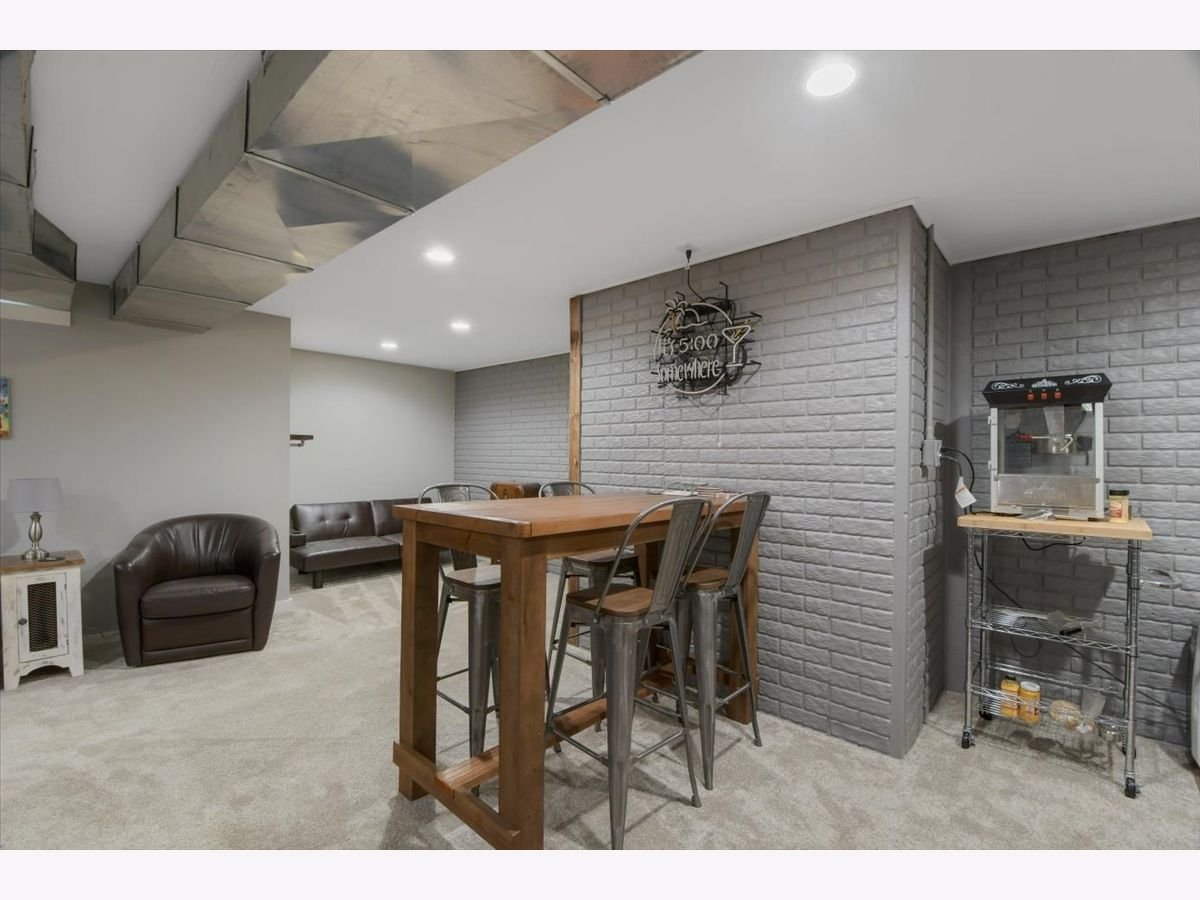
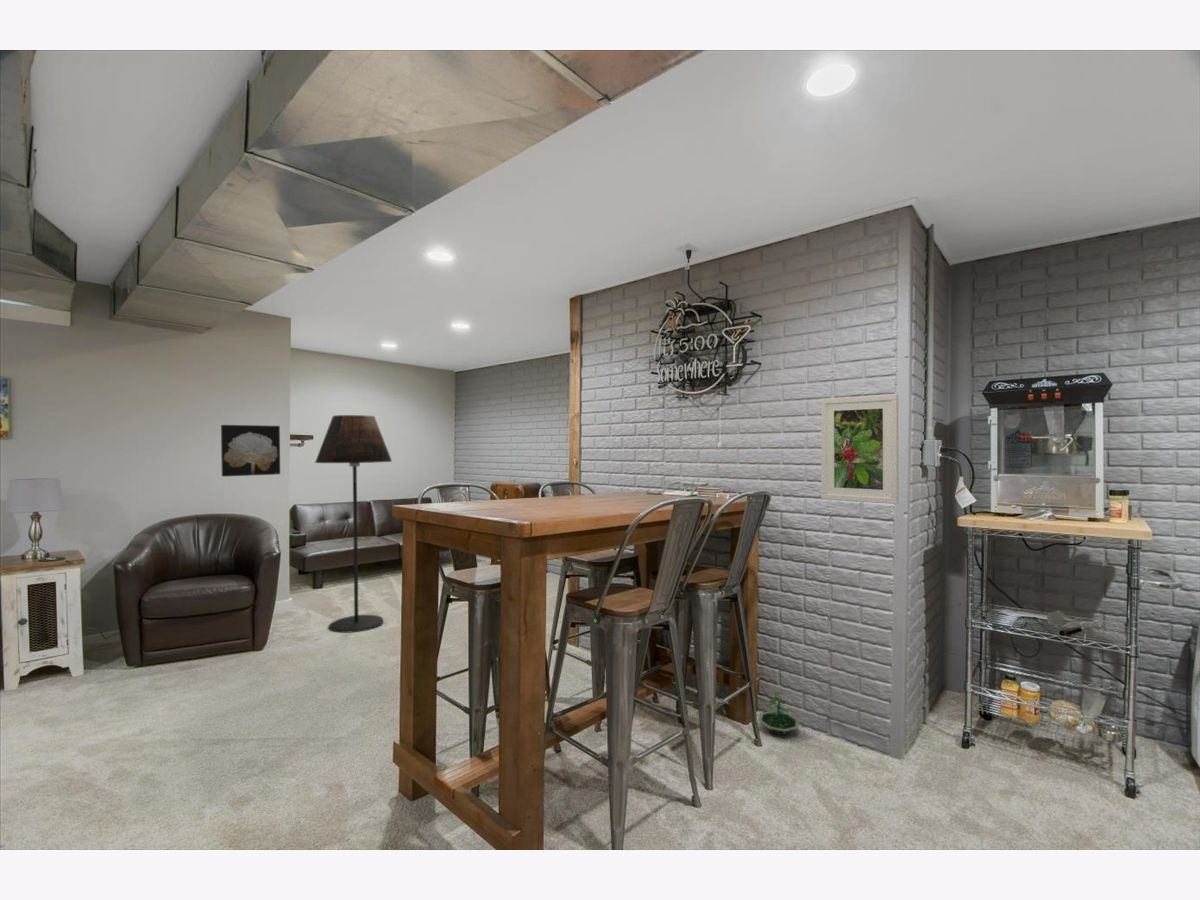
+ floor lamp (355, 520)
+ wall art (251, 450)
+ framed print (858, 449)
+ terrarium (778, 698)
